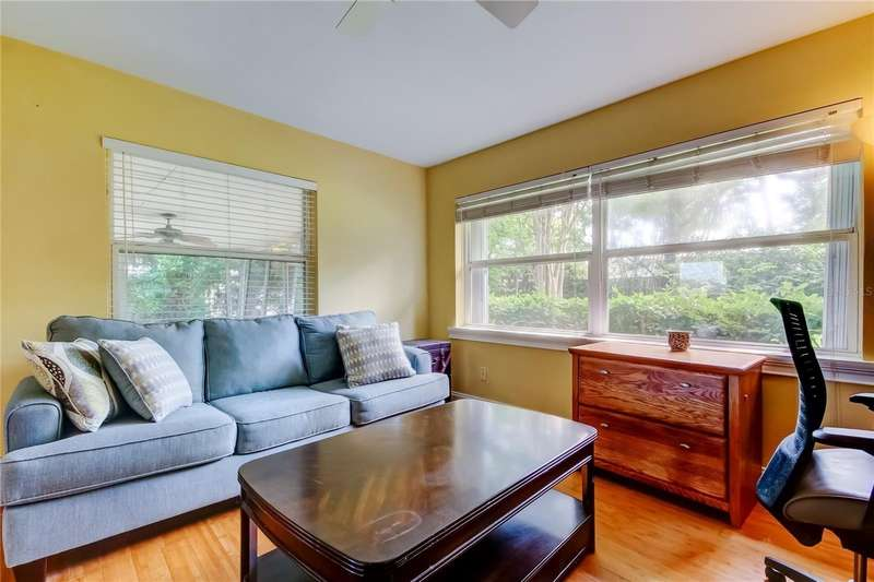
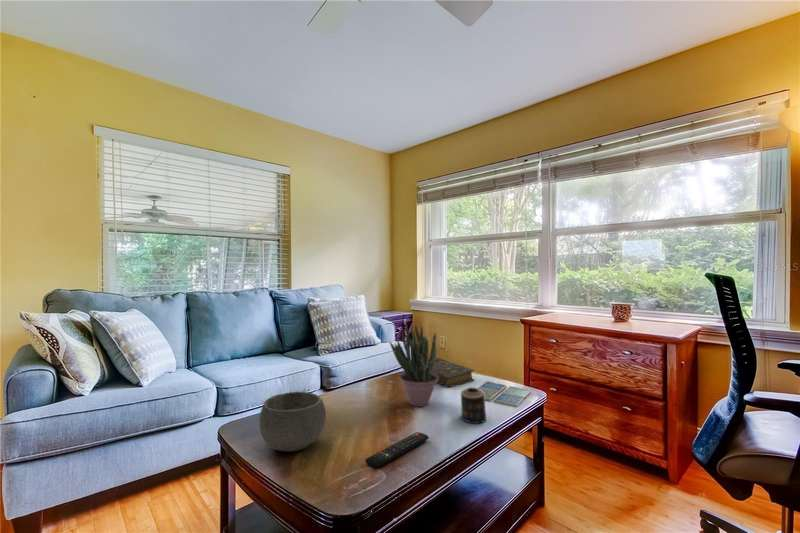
+ drink coaster (501, 393)
+ bowl (293, 422)
+ potted plant (414, 362)
+ book (441, 371)
+ candle (472, 402)
+ remote control (399, 448)
